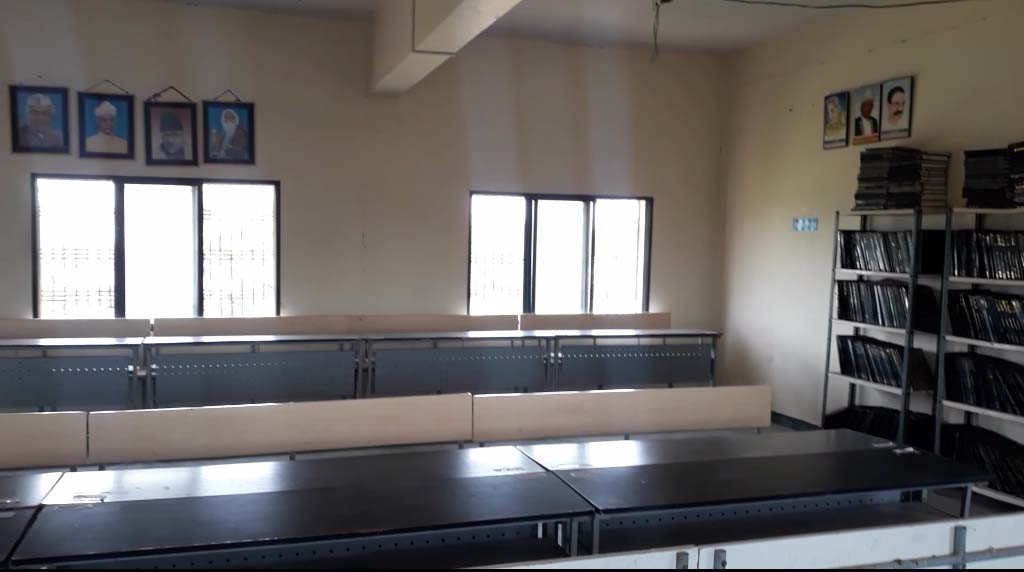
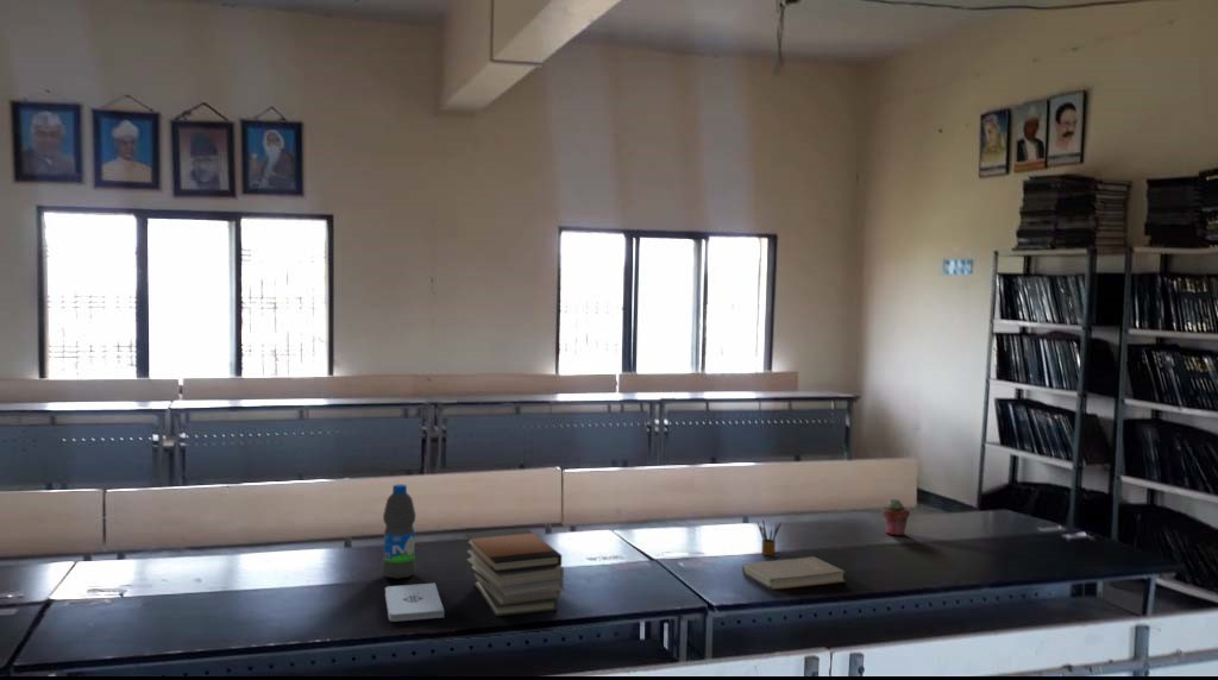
+ book (792, 572)
+ book stack (513, 569)
+ notepad (413, 600)
+ water bottle (398, 529)
+ pencil box (770, 537)
+ potted succulent (896, 516)
